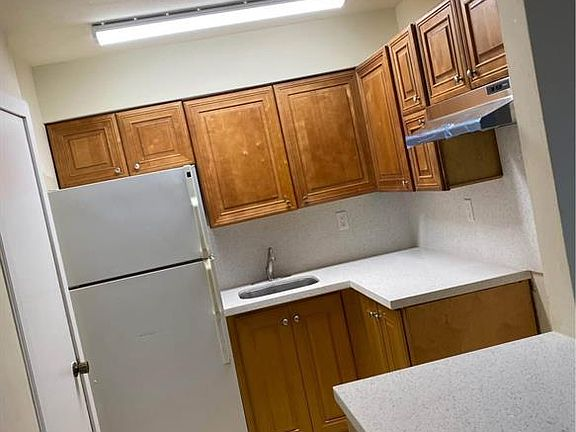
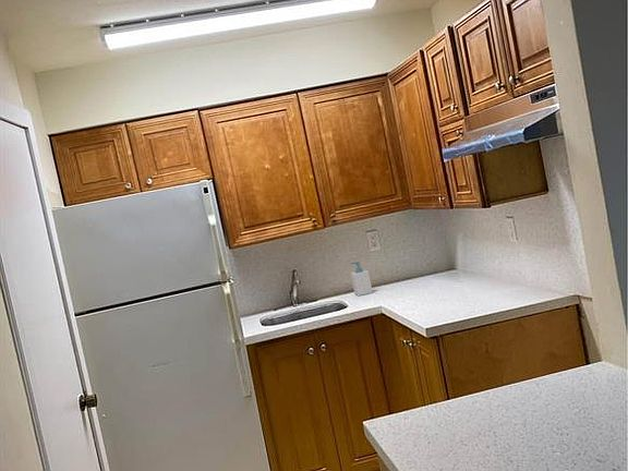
+ soap bottle (360, 277)
